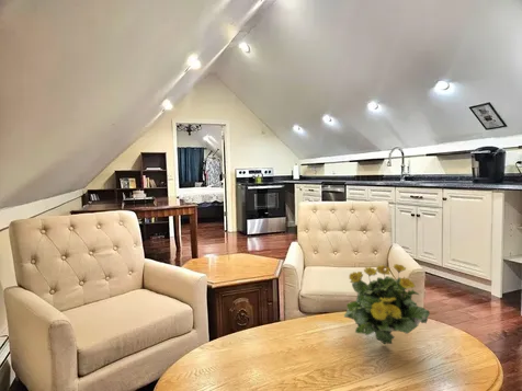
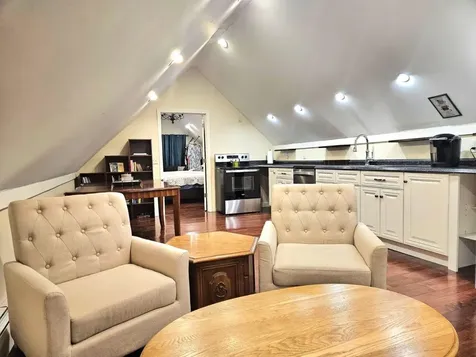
- flowering plant (383, 299)
